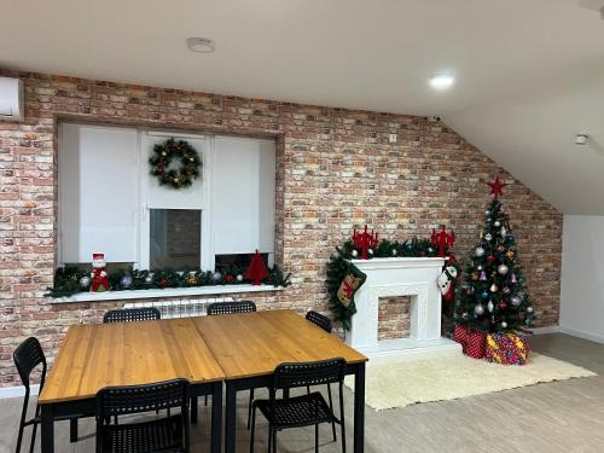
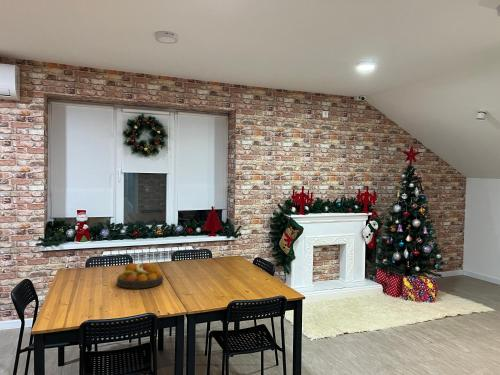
+ fruit bowl (140, 272)
